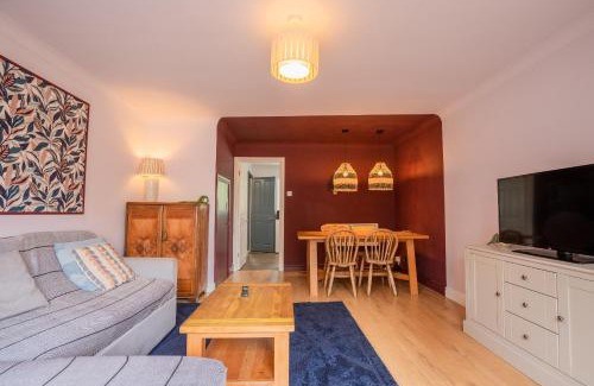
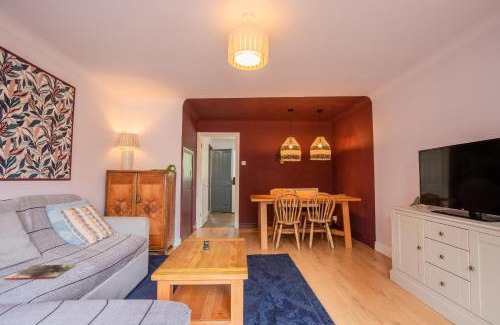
+ magazine (42, 271)
